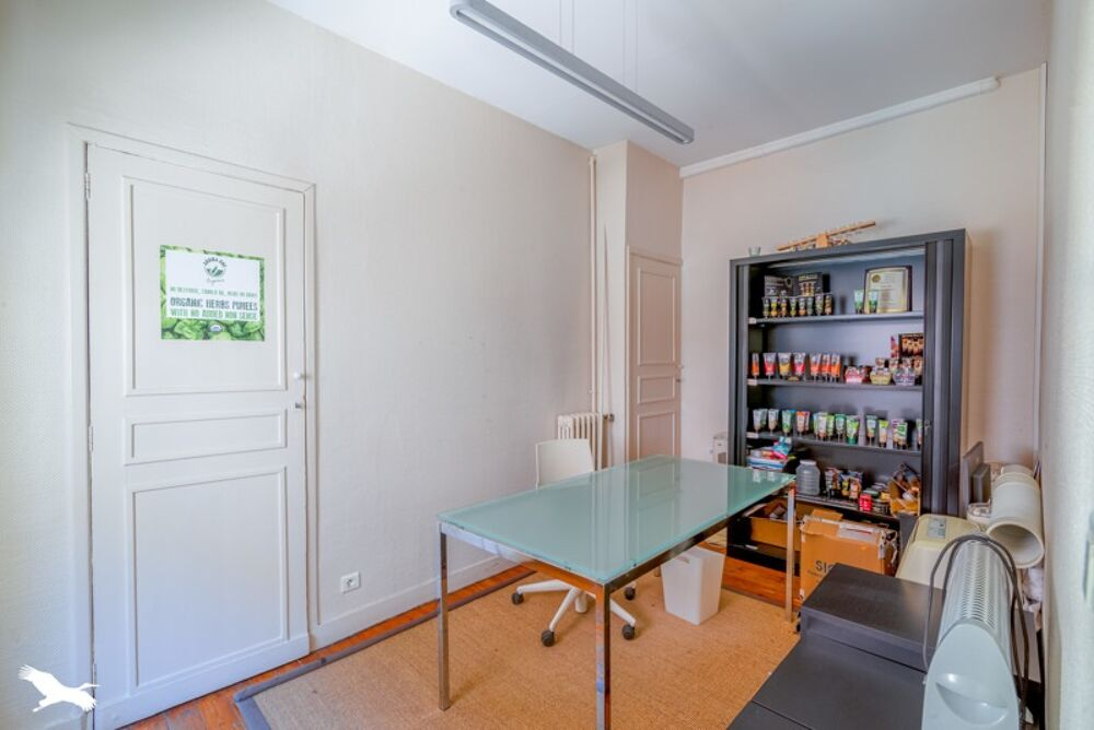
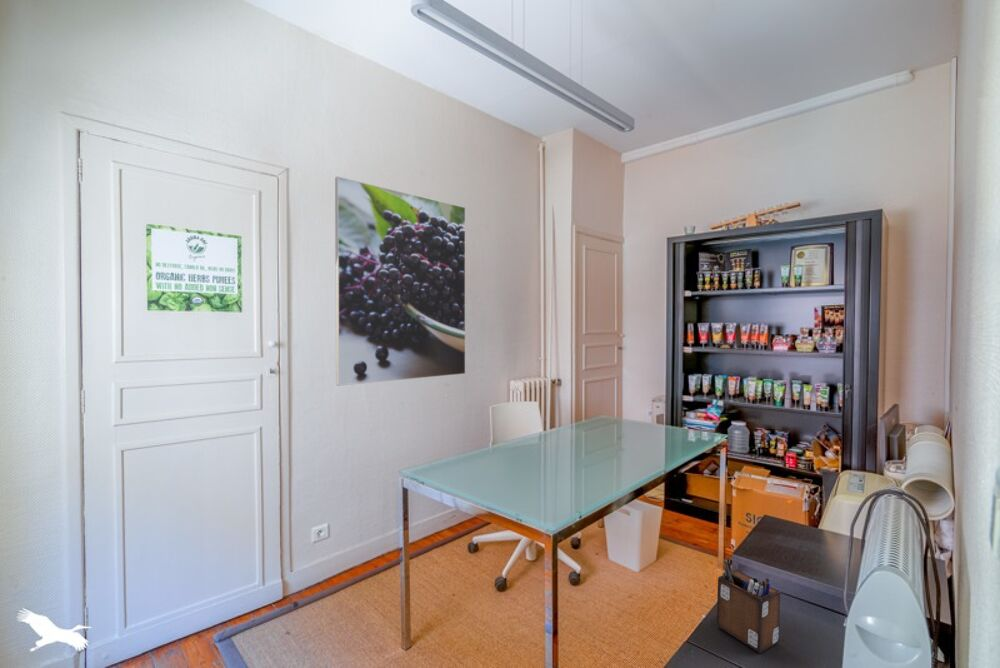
+ desk organizer (747, 599)
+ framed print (407, 286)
